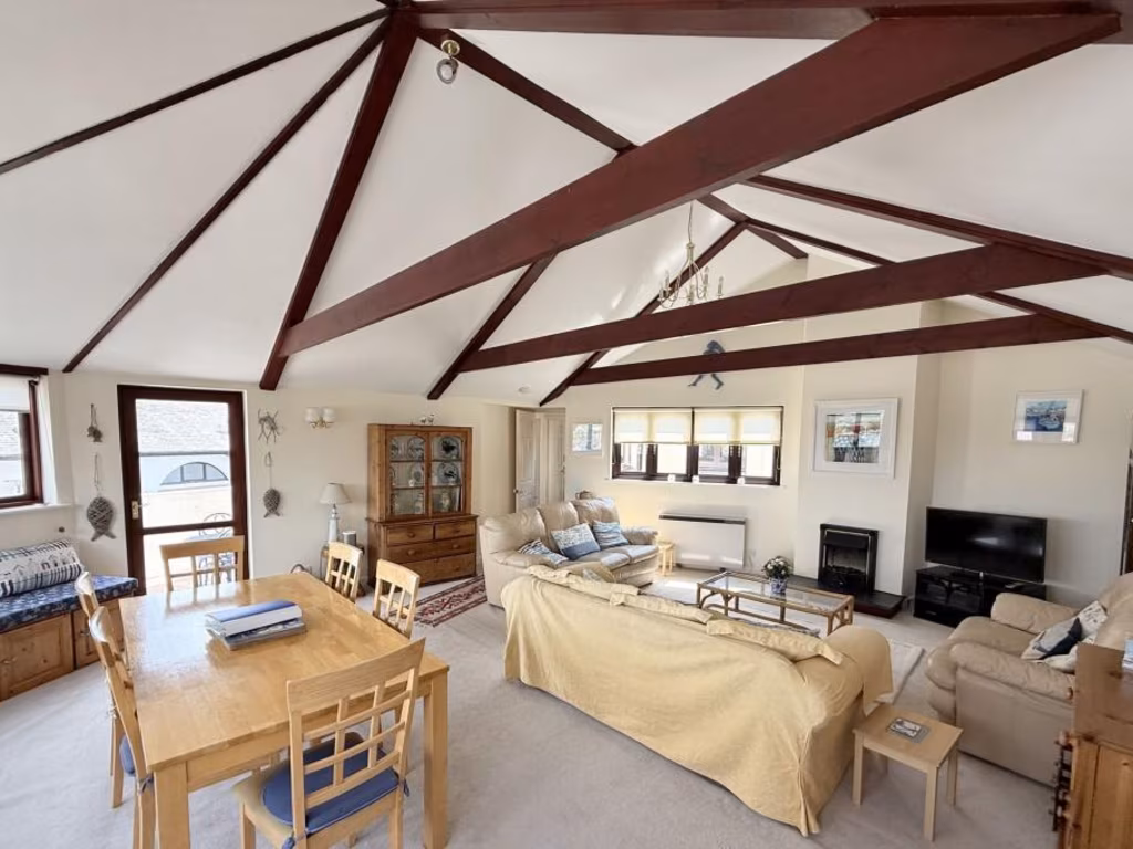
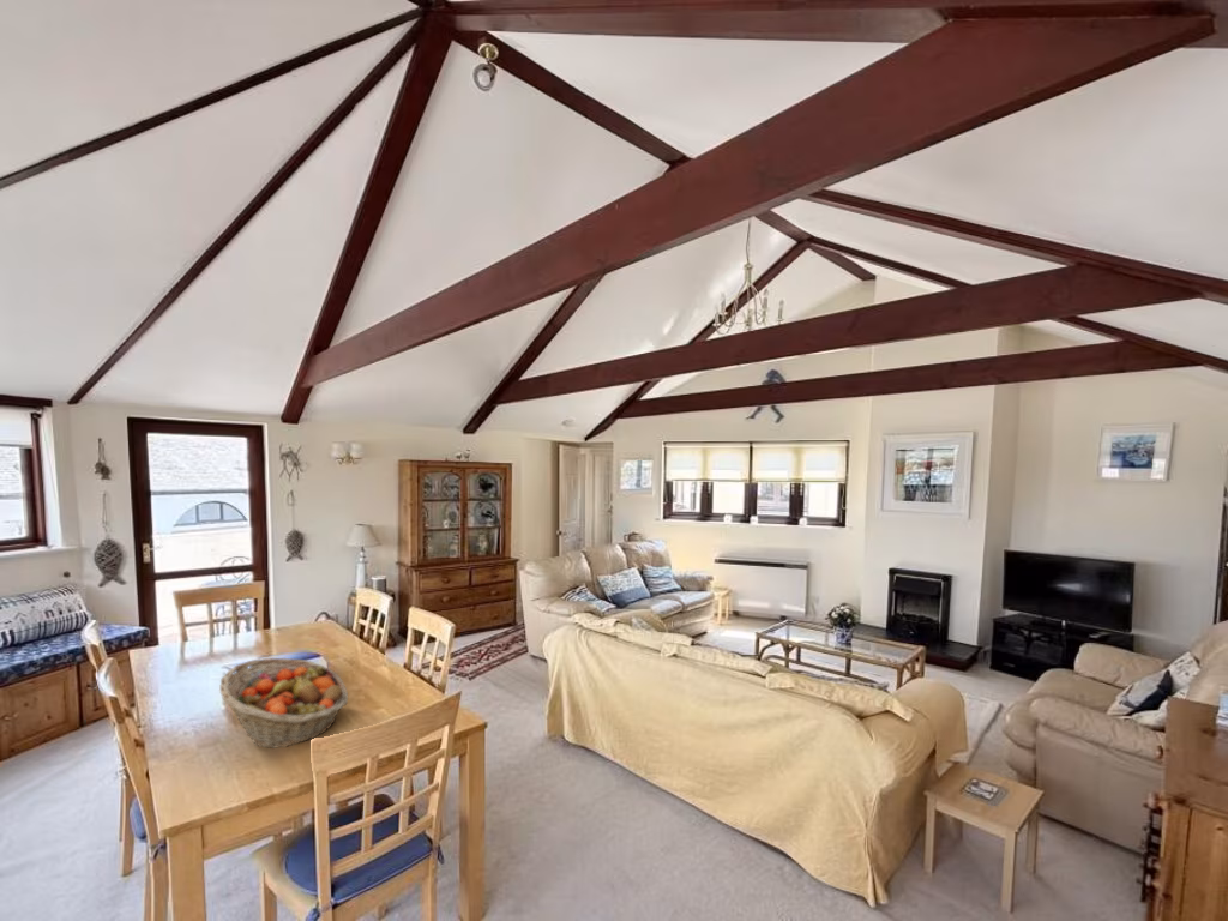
+ fruit basket (287, 696)
